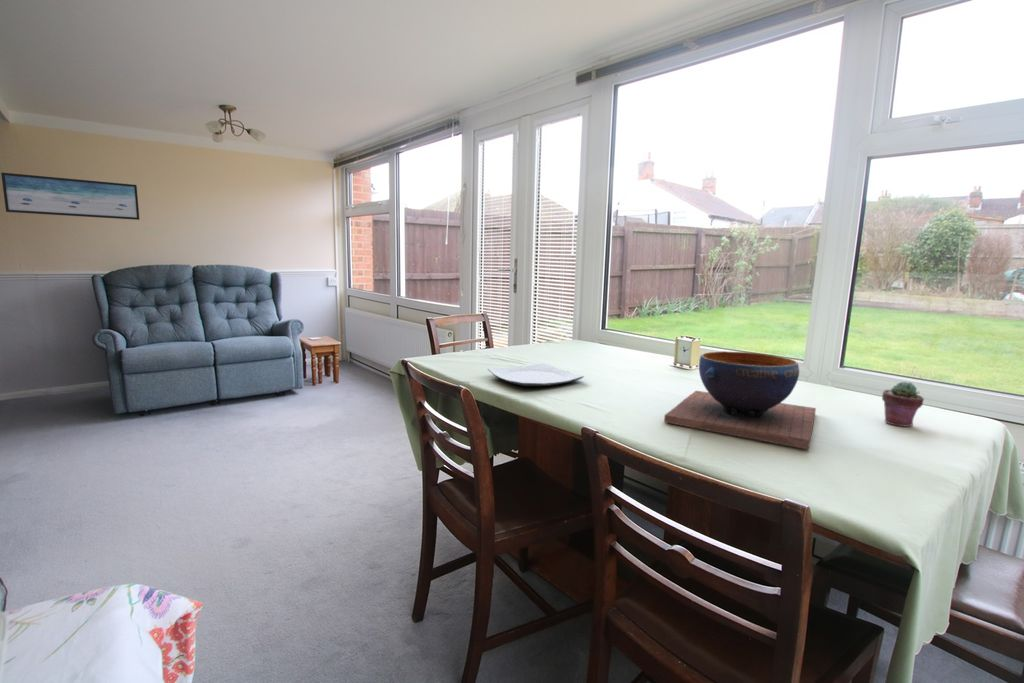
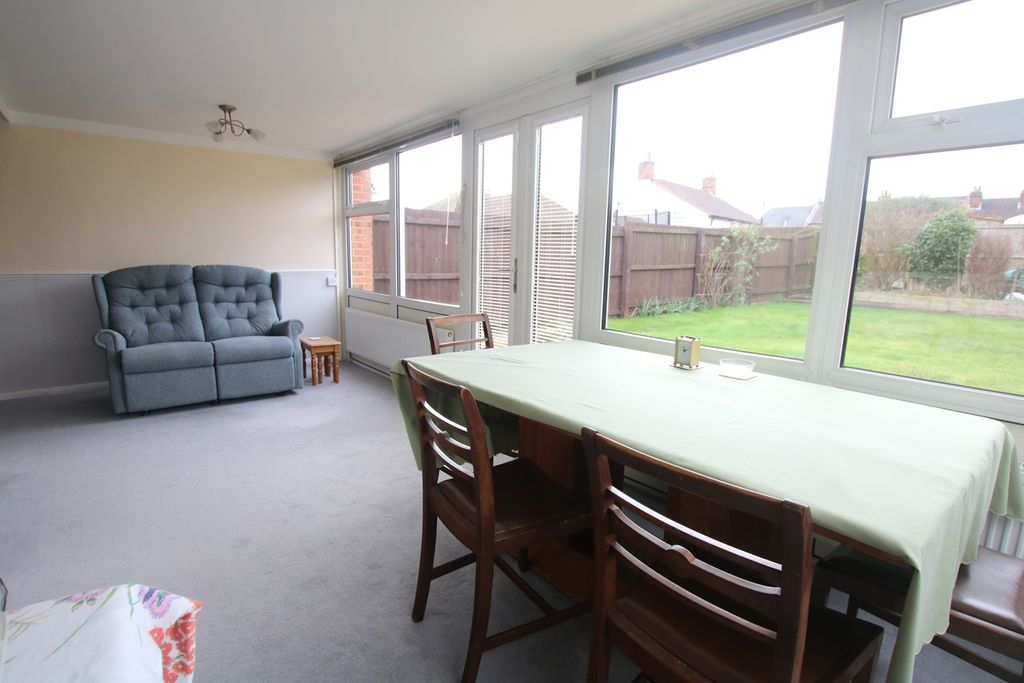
- potted succulent (901, 402)
- wall art (75, 197)
- decorative bowl (745, 388)
- plate (534, 375)
